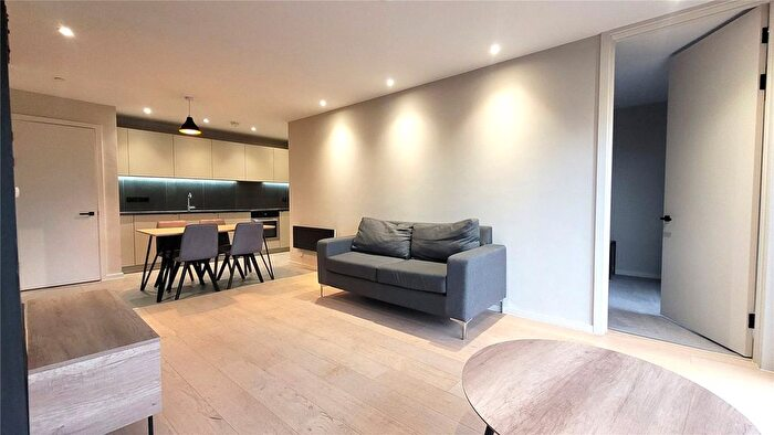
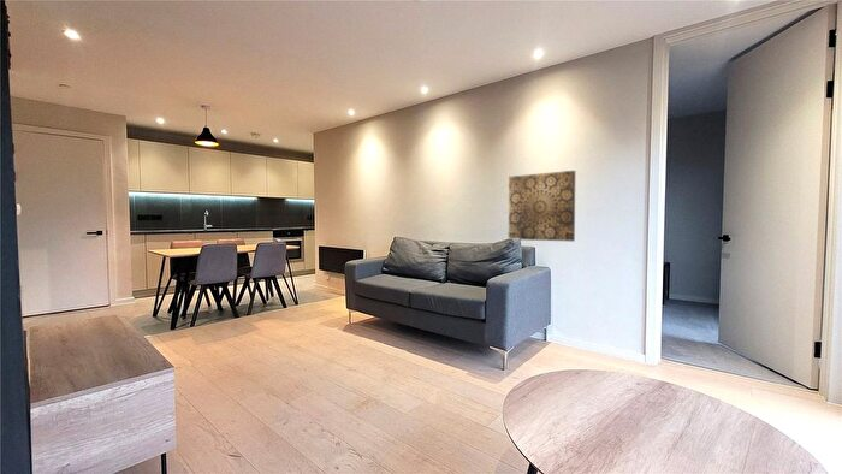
+ wall art (539, 207)
